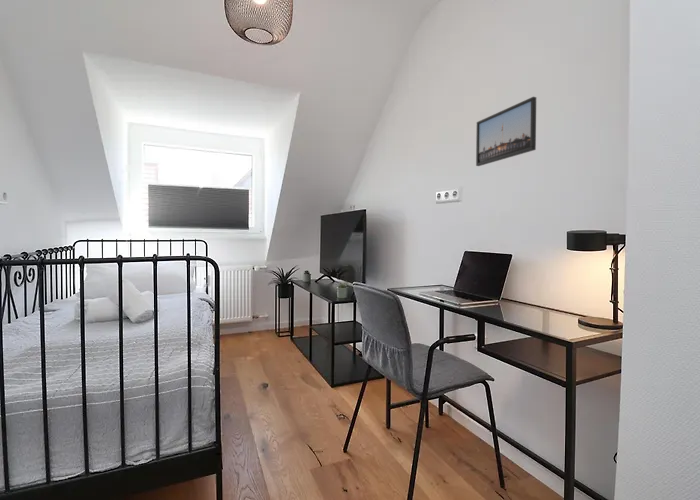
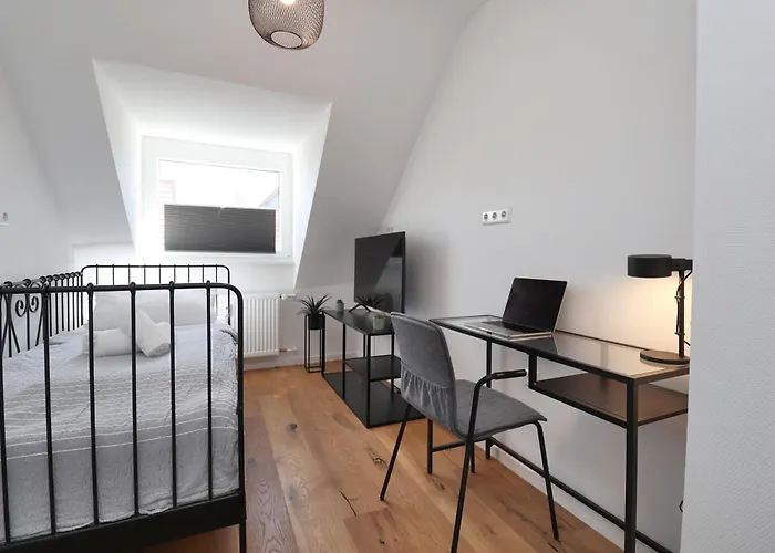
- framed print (503, 134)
